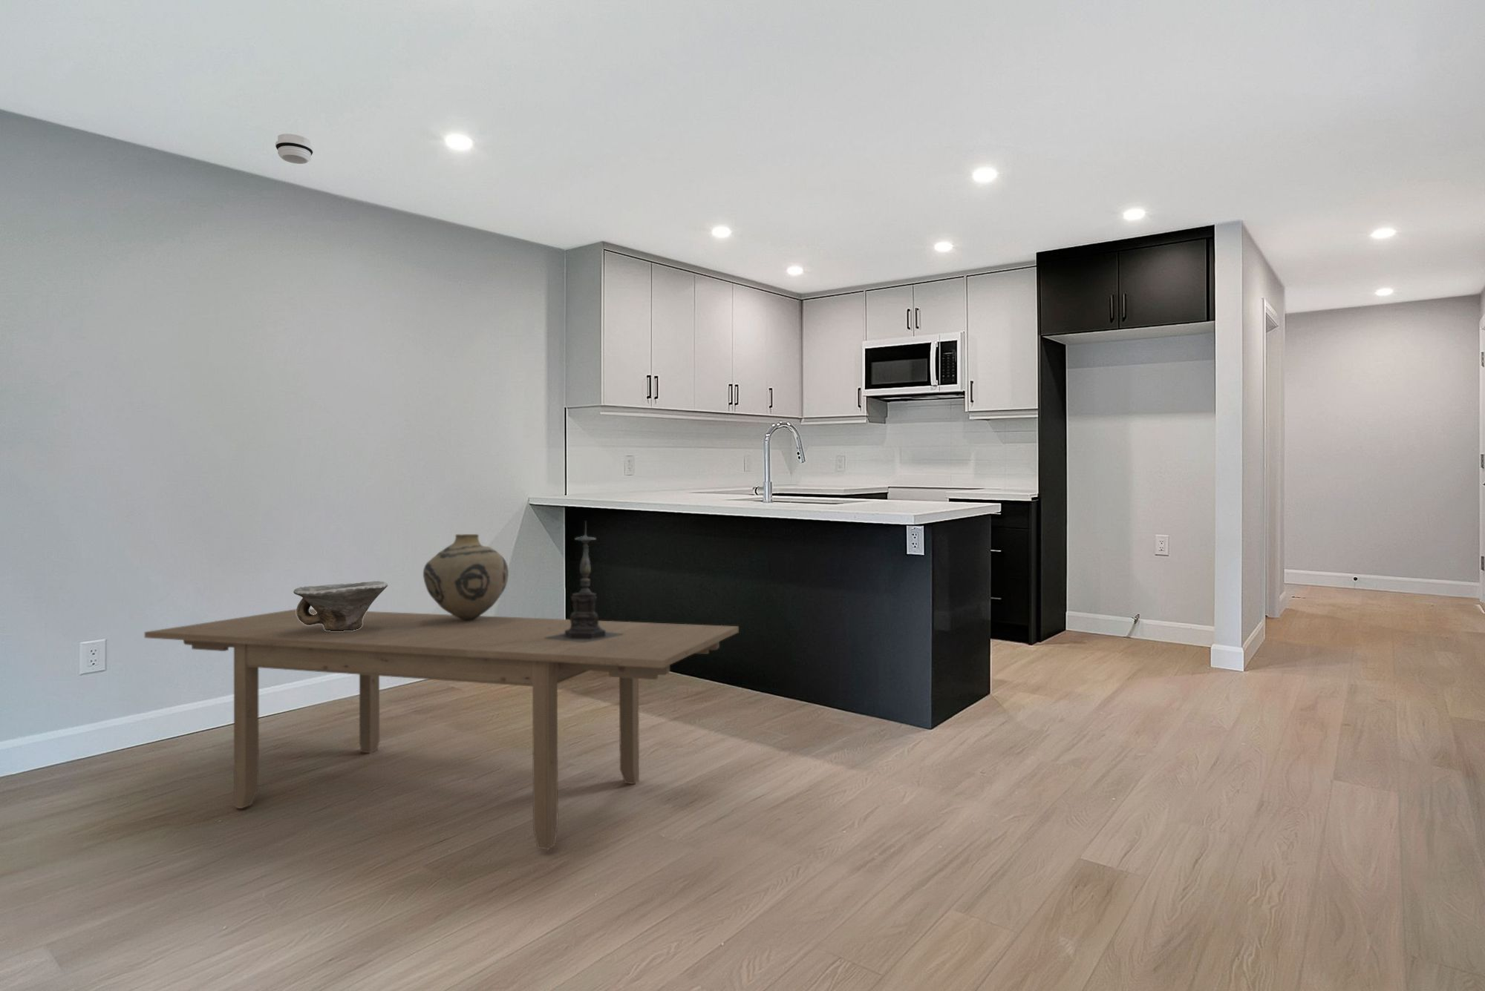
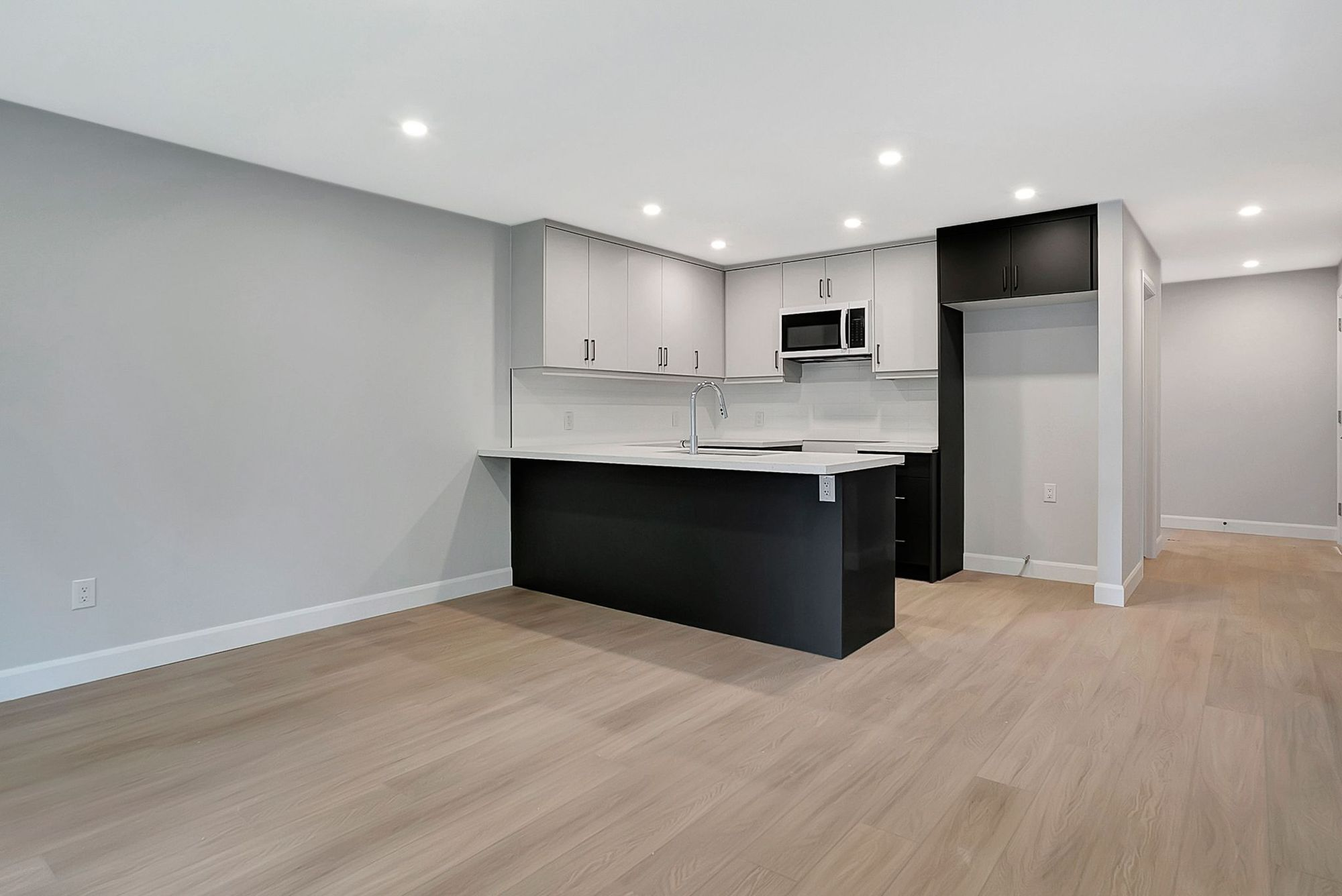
- vase (466, 576)
- candle holder (584, 577)
- smoke detector (294, 149)
- bowl (342, 606)
- dining table (446, 680)
